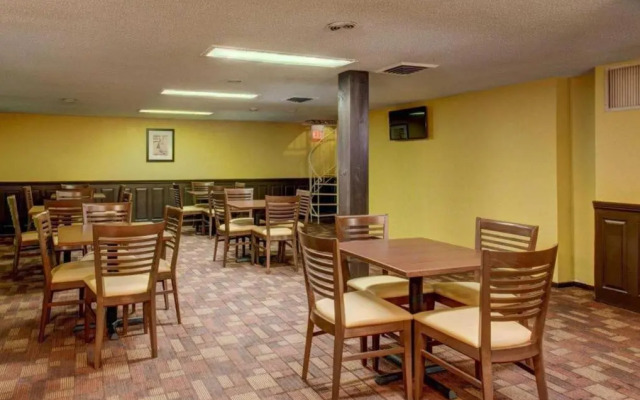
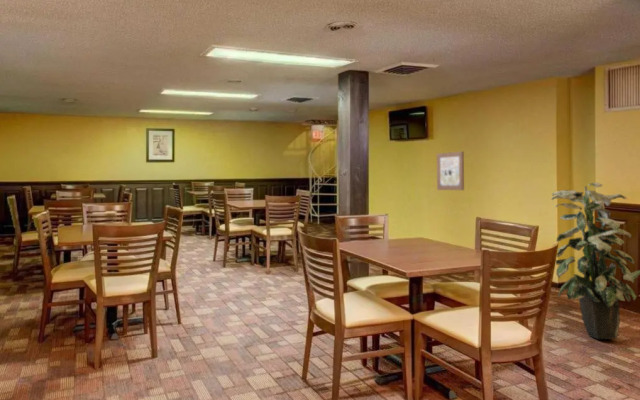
+ indoor plant (592, 259)
+ wall art (449, 171)
